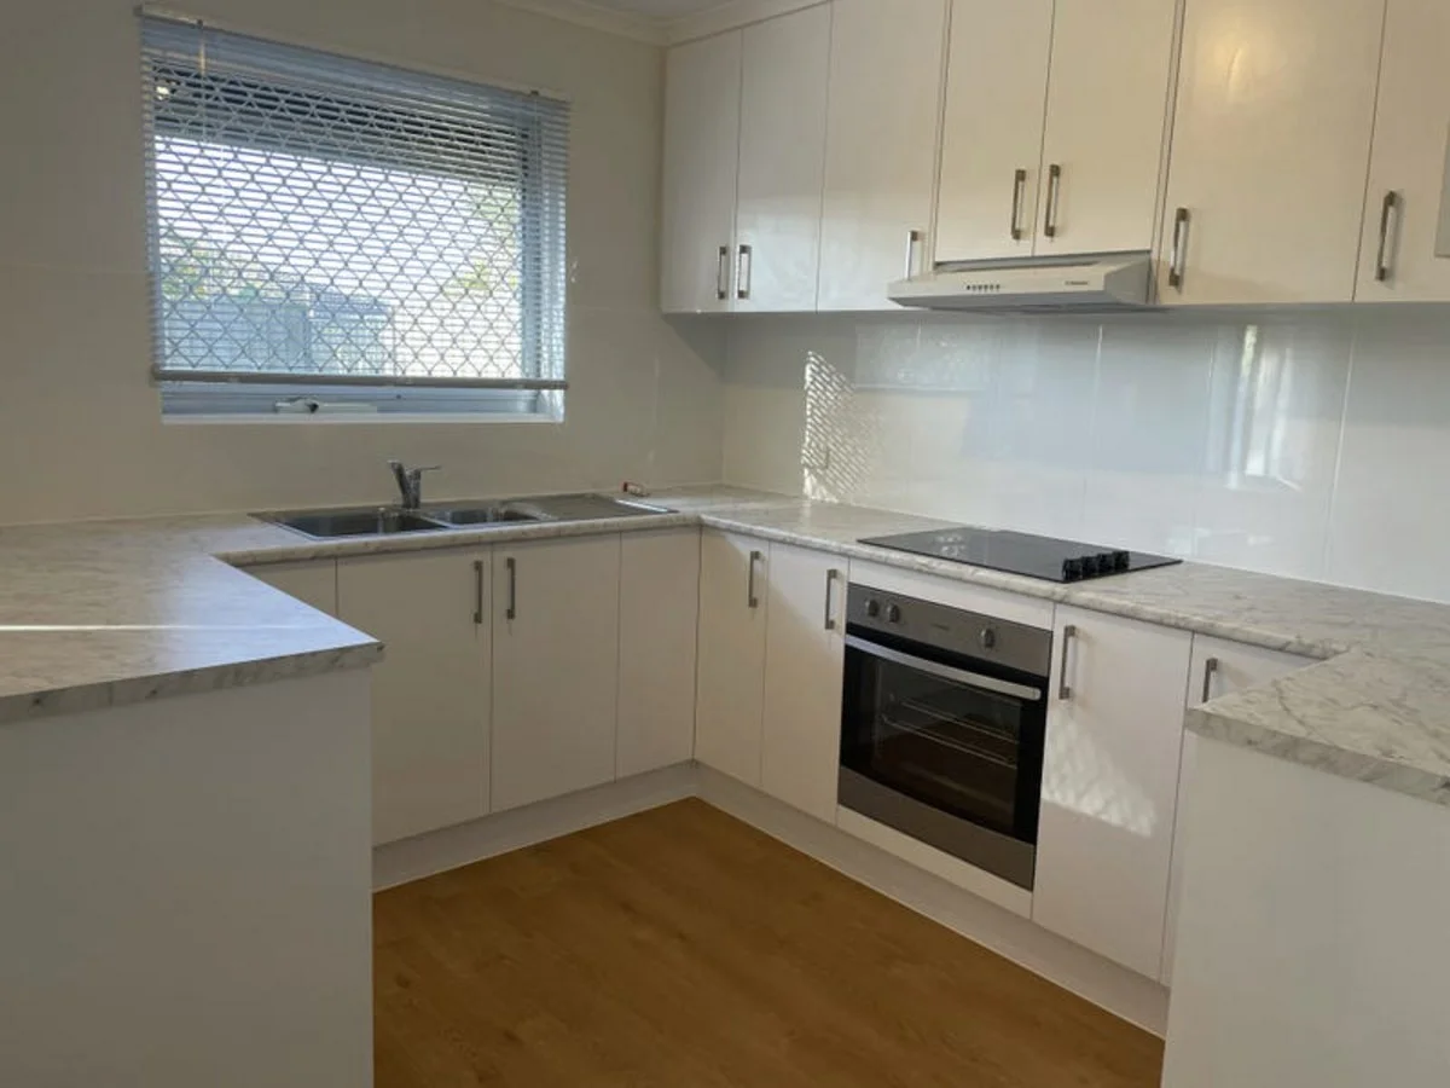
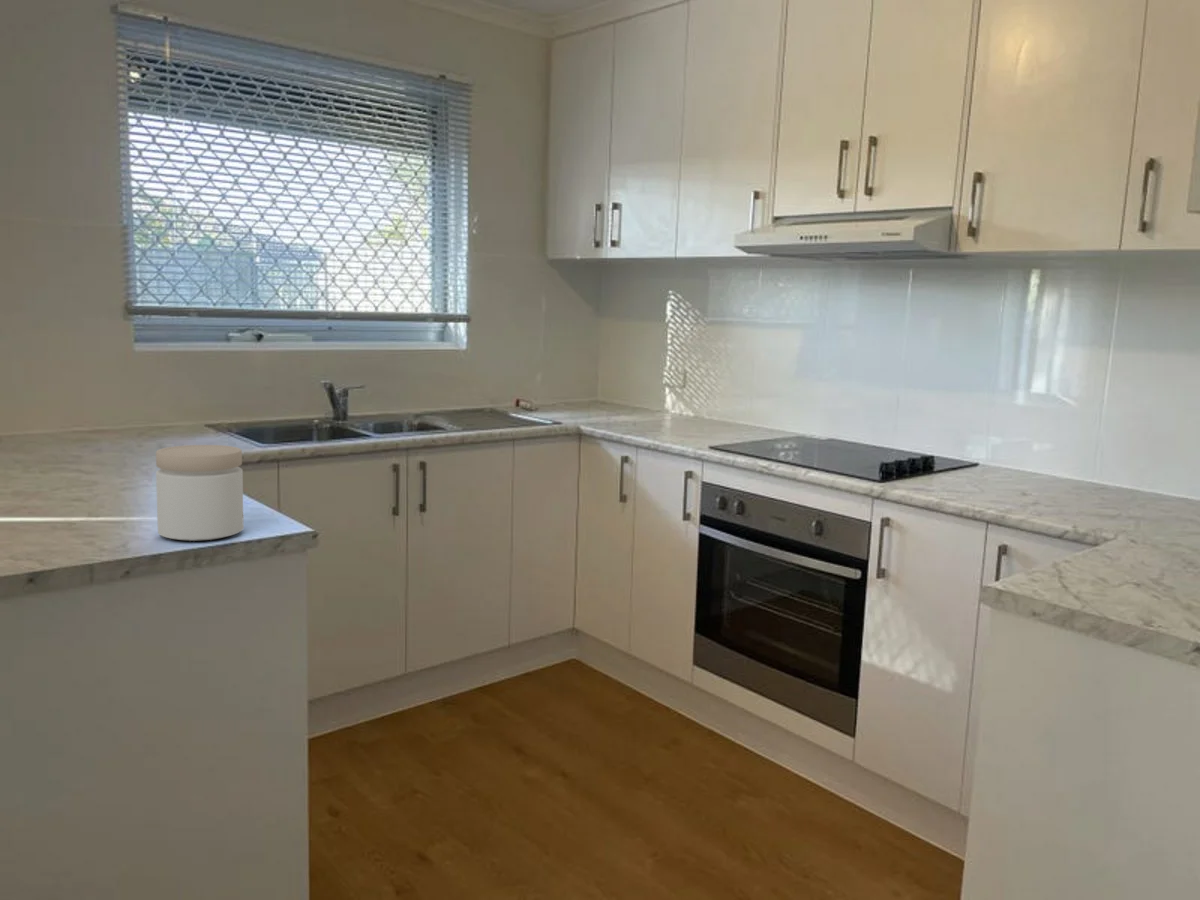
+ jar (200, 491)
